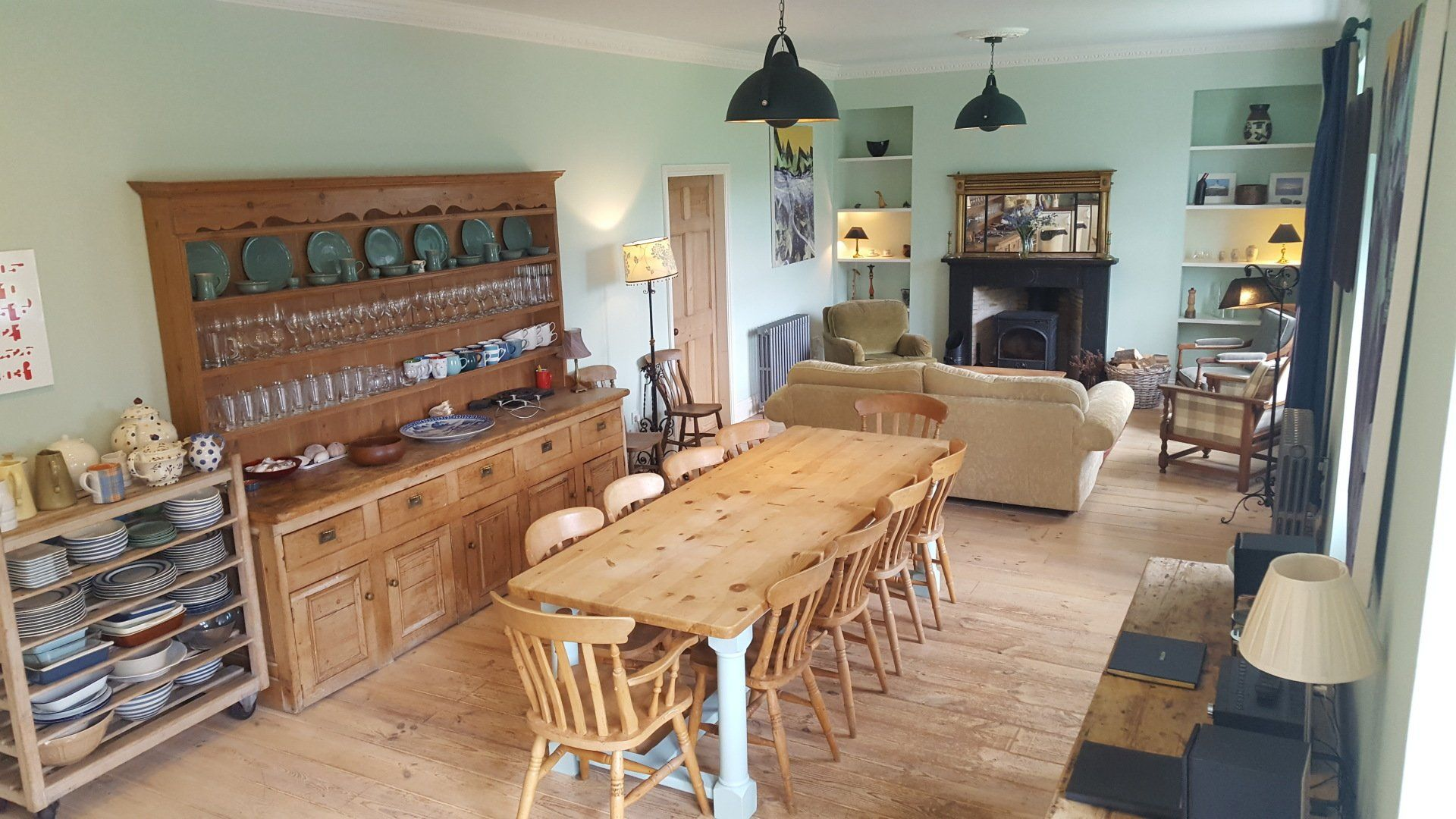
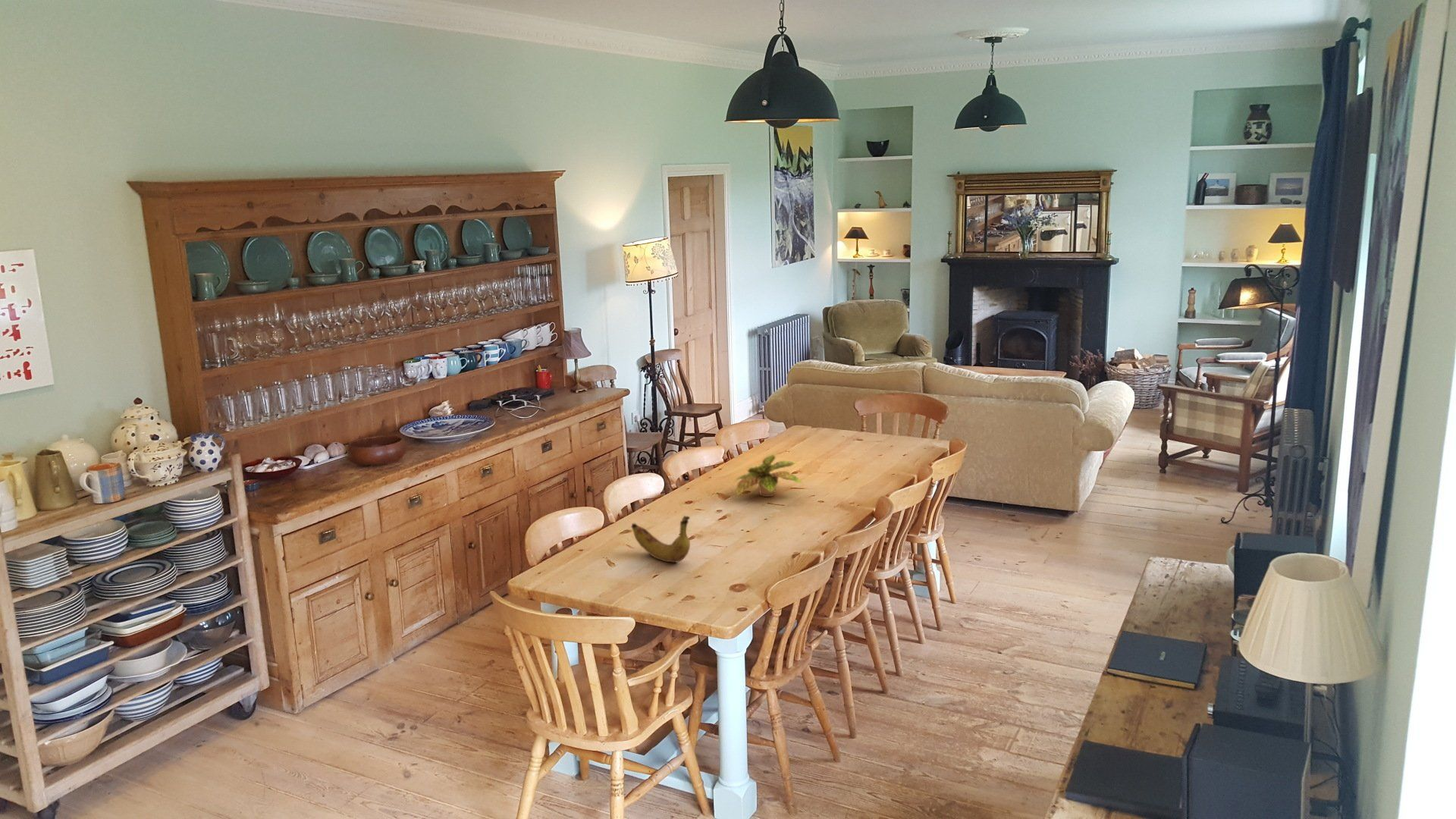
+ plant (766, 475)
+ banana (658, 540)
